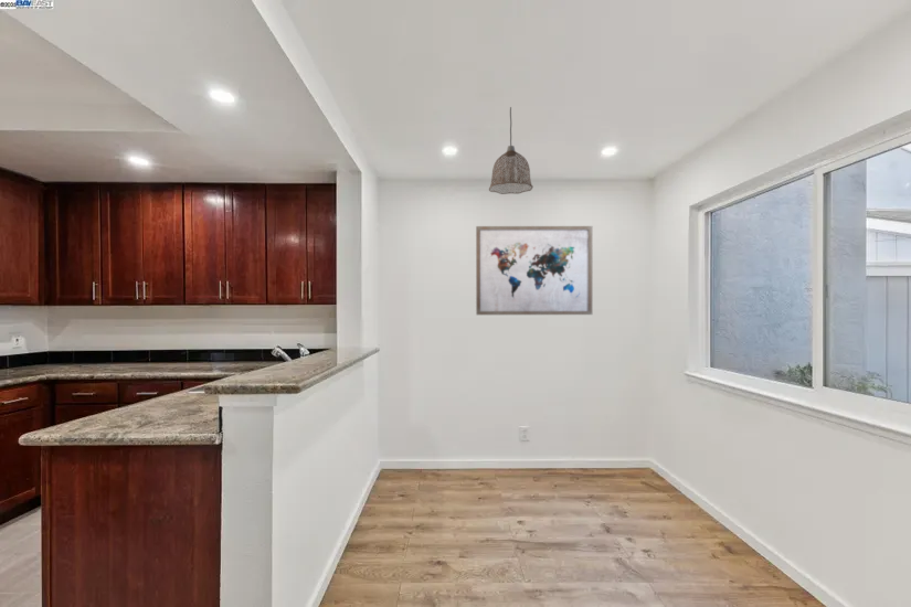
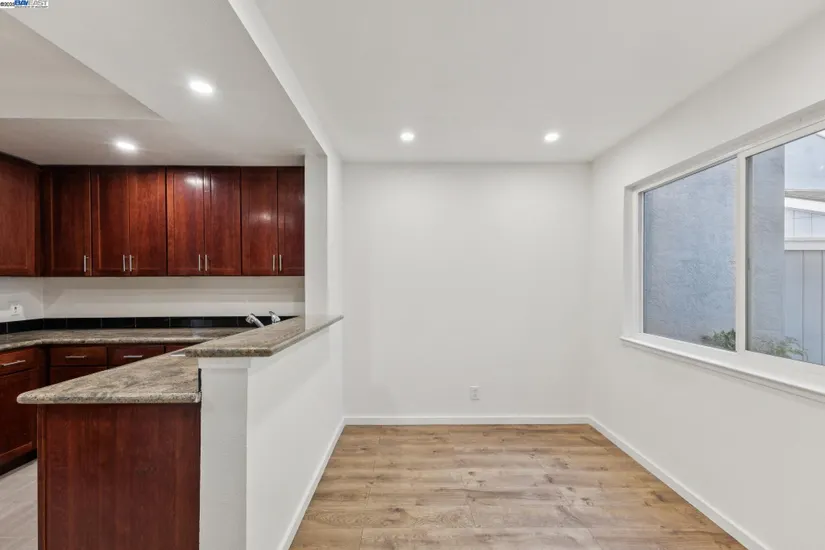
- pendant lamp (510, 148)
- wall art (533, 270)
